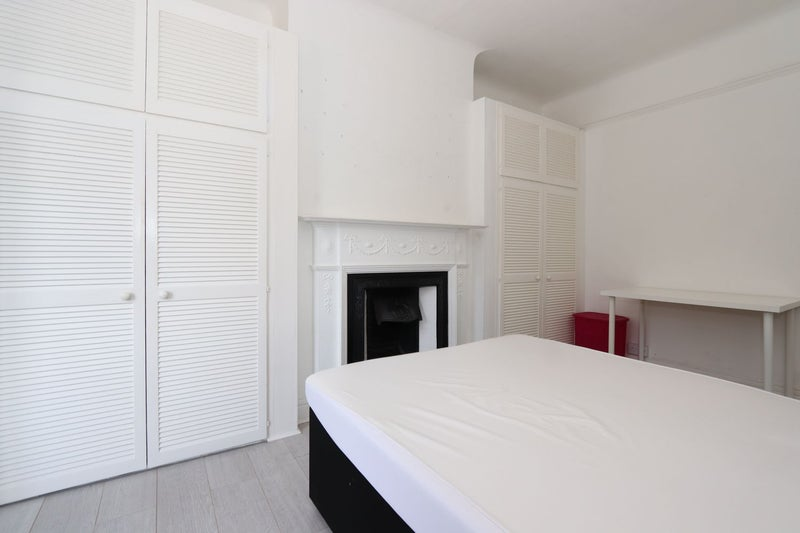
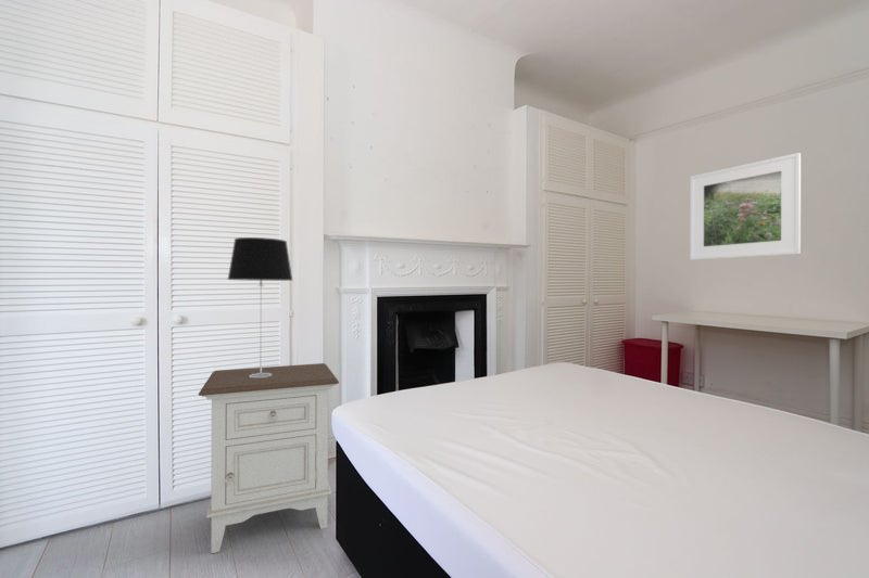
+ nightstand (272, 447)
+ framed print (740, 210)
+ table lamp (261, 307)
